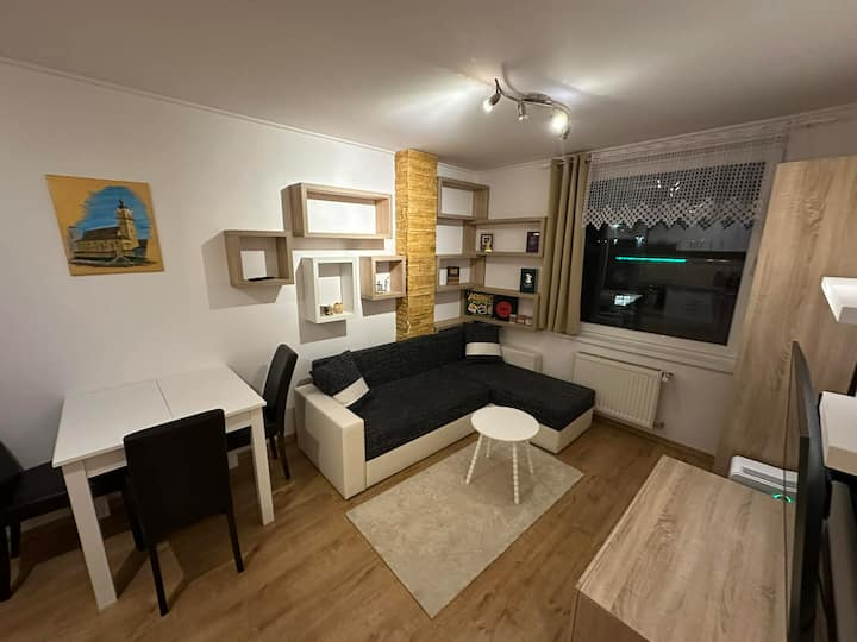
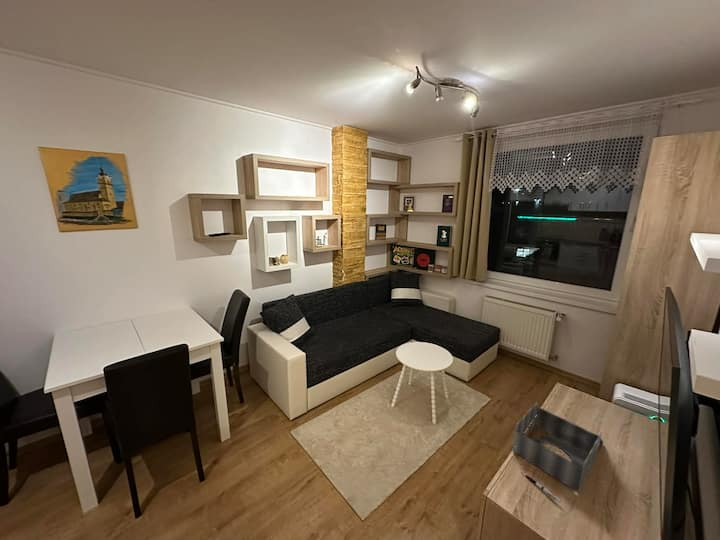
+ desk organizer (560, 434)
+ pen (539, 486)
